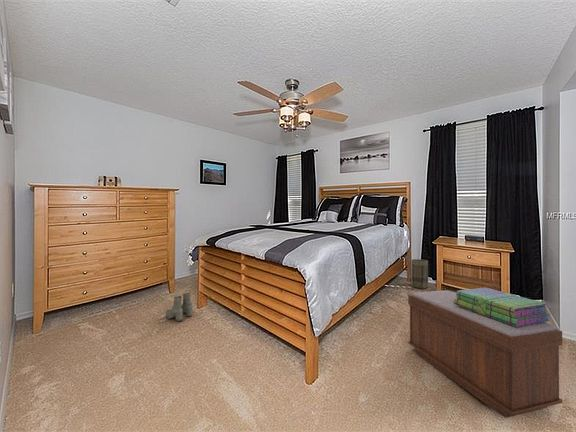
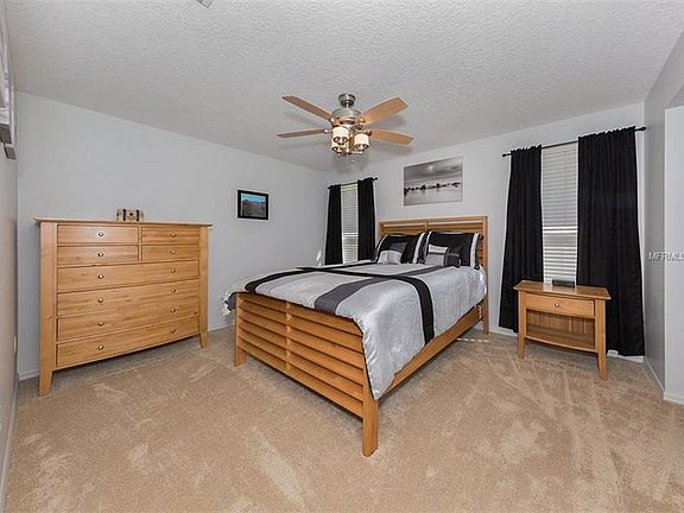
- basket (419, 273)
- bench (471, 340)
- stack of books (498, 304)
- boots (179, 305)
